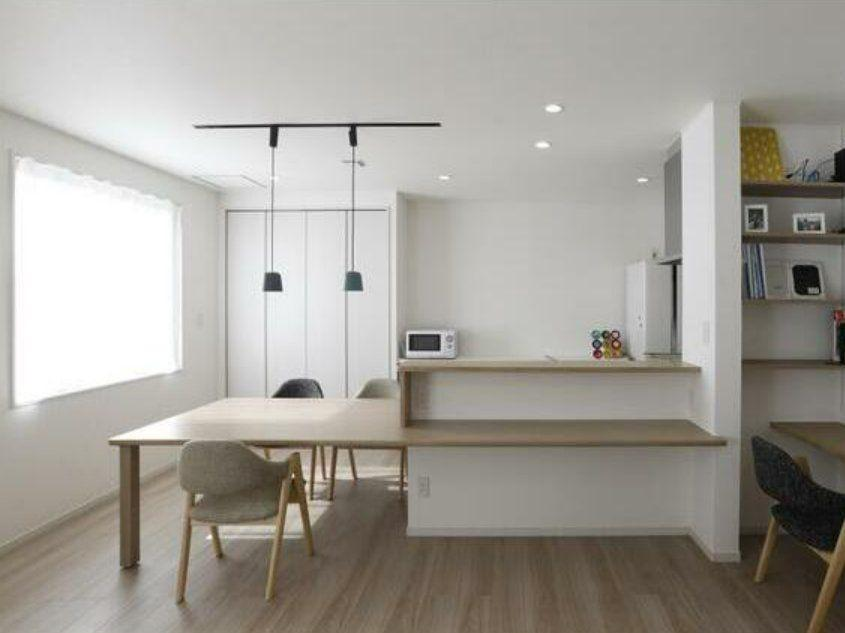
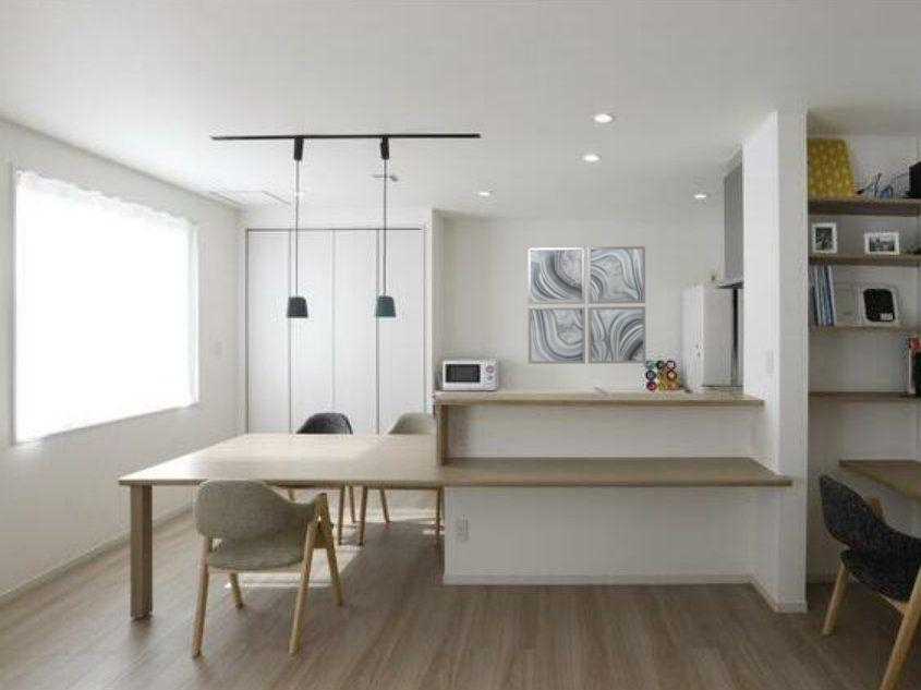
+ wall art (587, 303)
